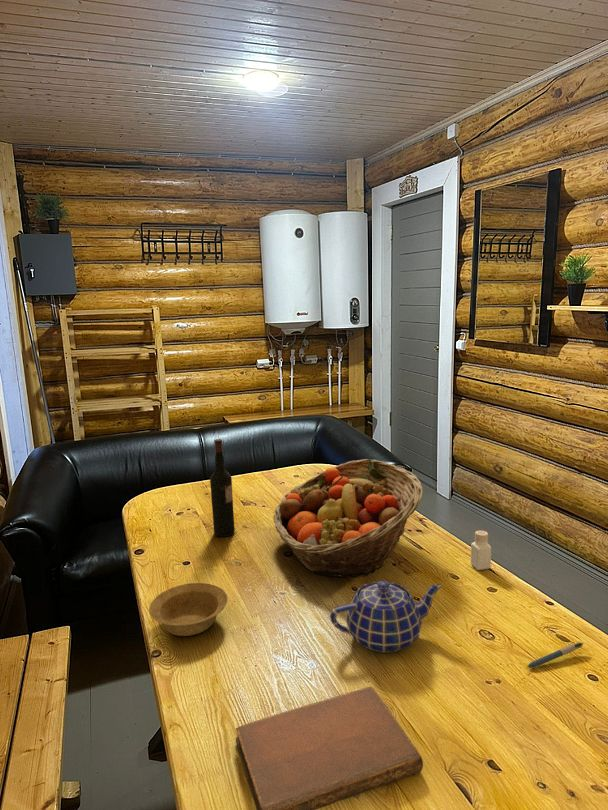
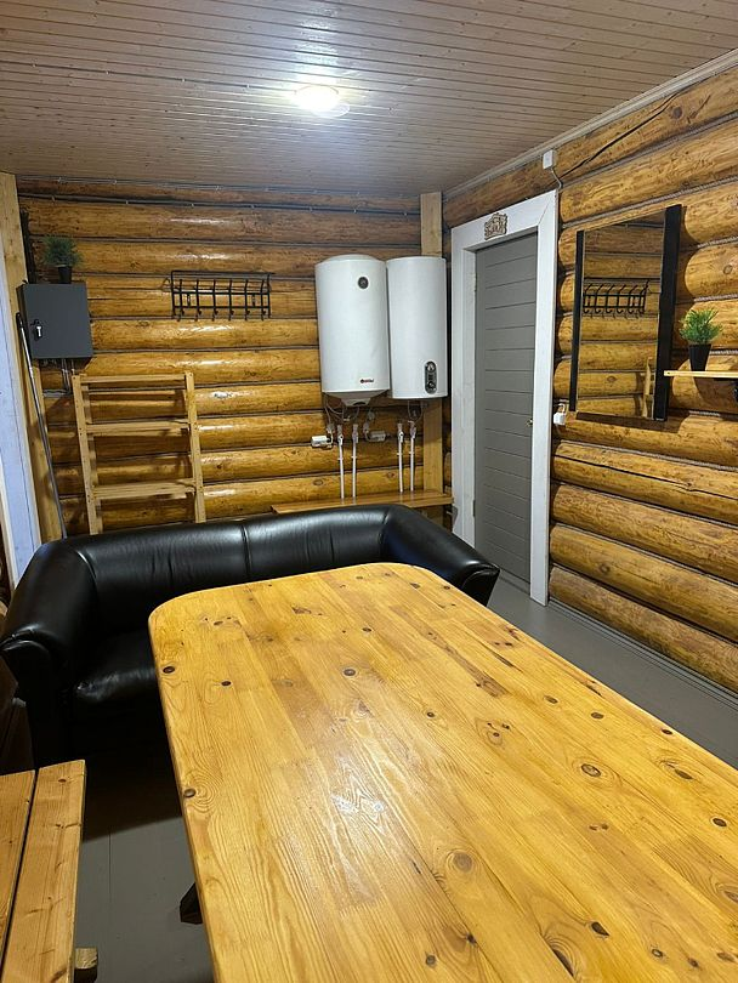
- fruit basket (345, 512)
- notebook (325, 748)
- wine bottle (221, 487)
- teapot (387, 609)
- bowl (189, 612)
- pen (554, 654)
- pepper shaker (480, 549)
